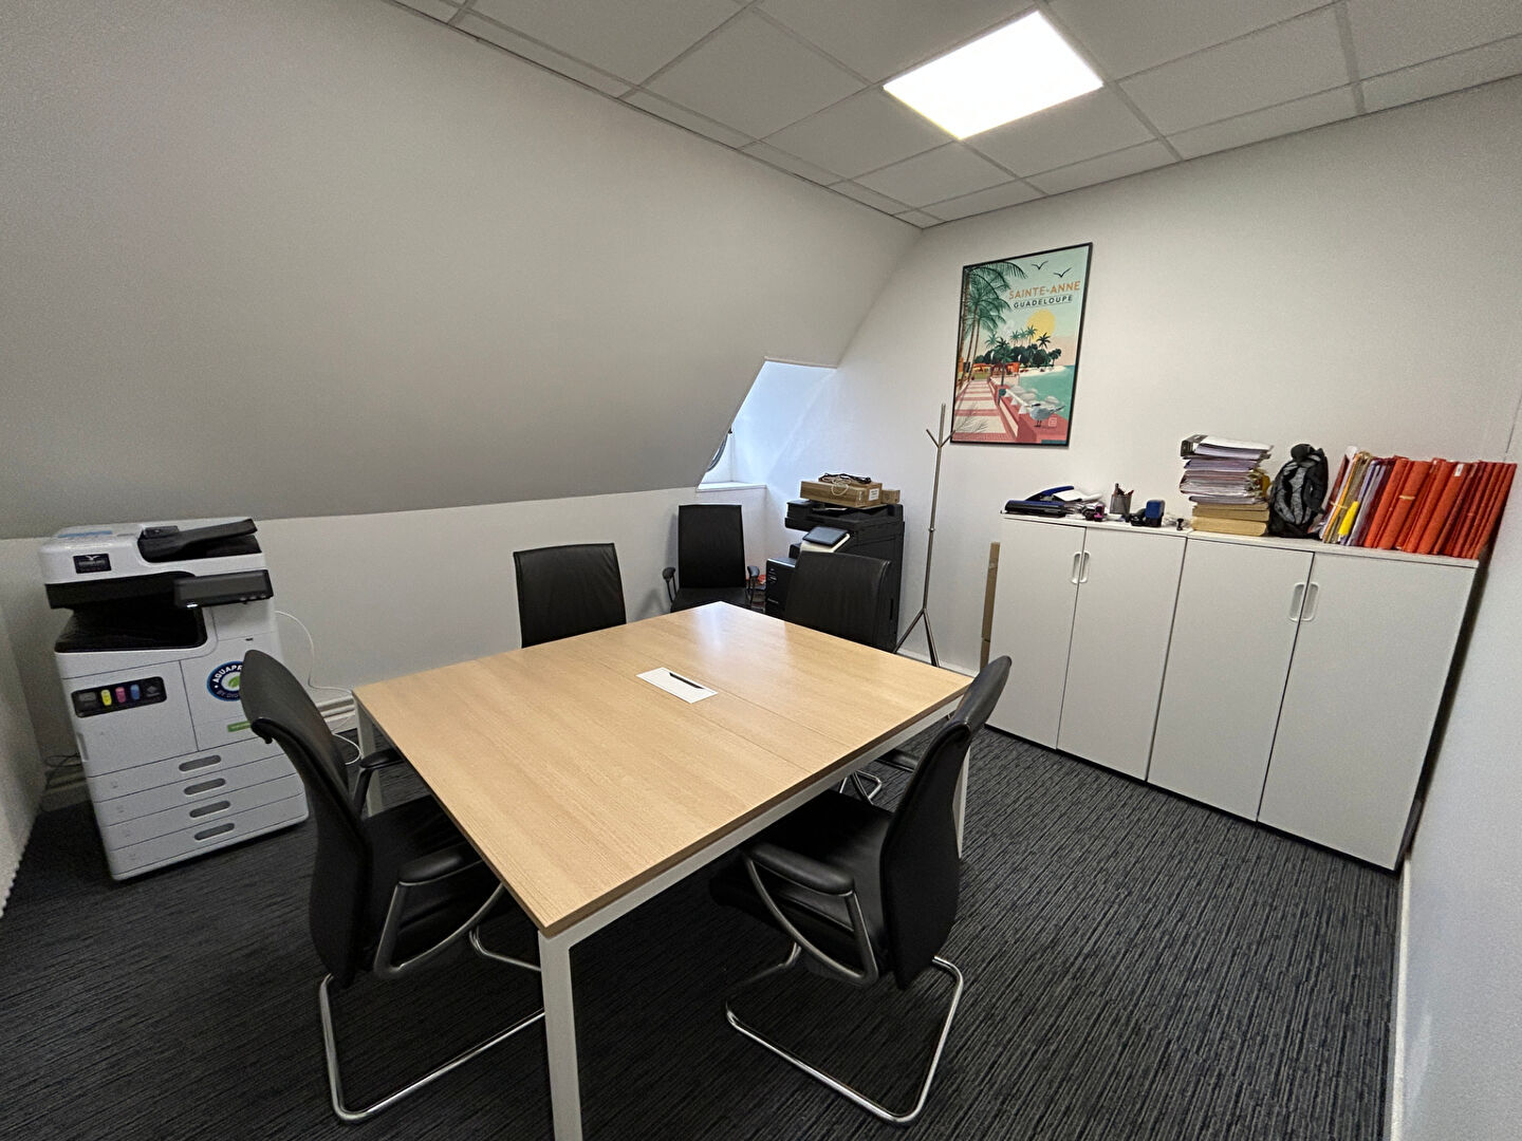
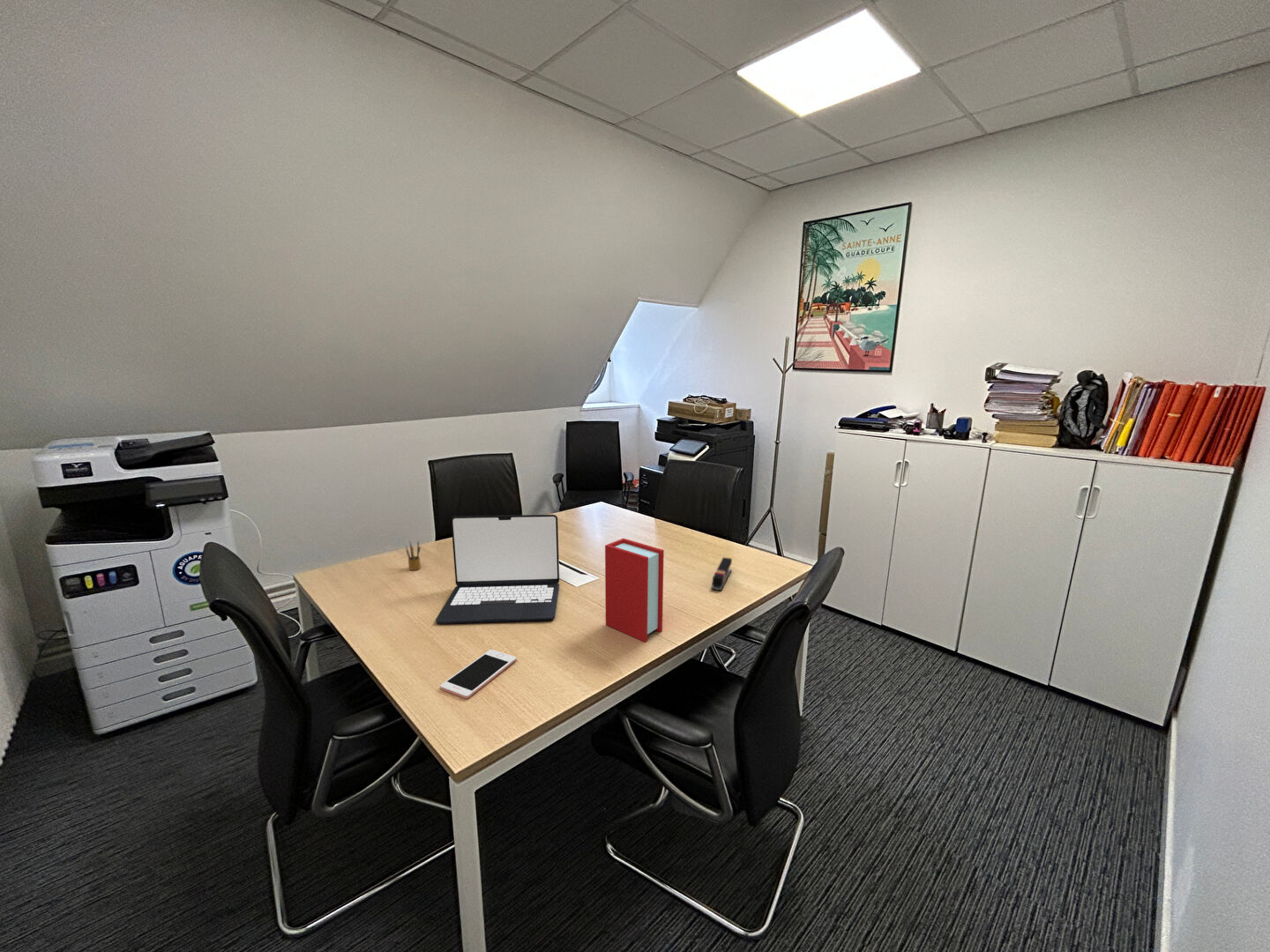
+ laptop (500, 566)
+ stapler (721, 573)
+ book (633, 588)
+ pencil box (414, 555)
+ cell phone (480, 672)
